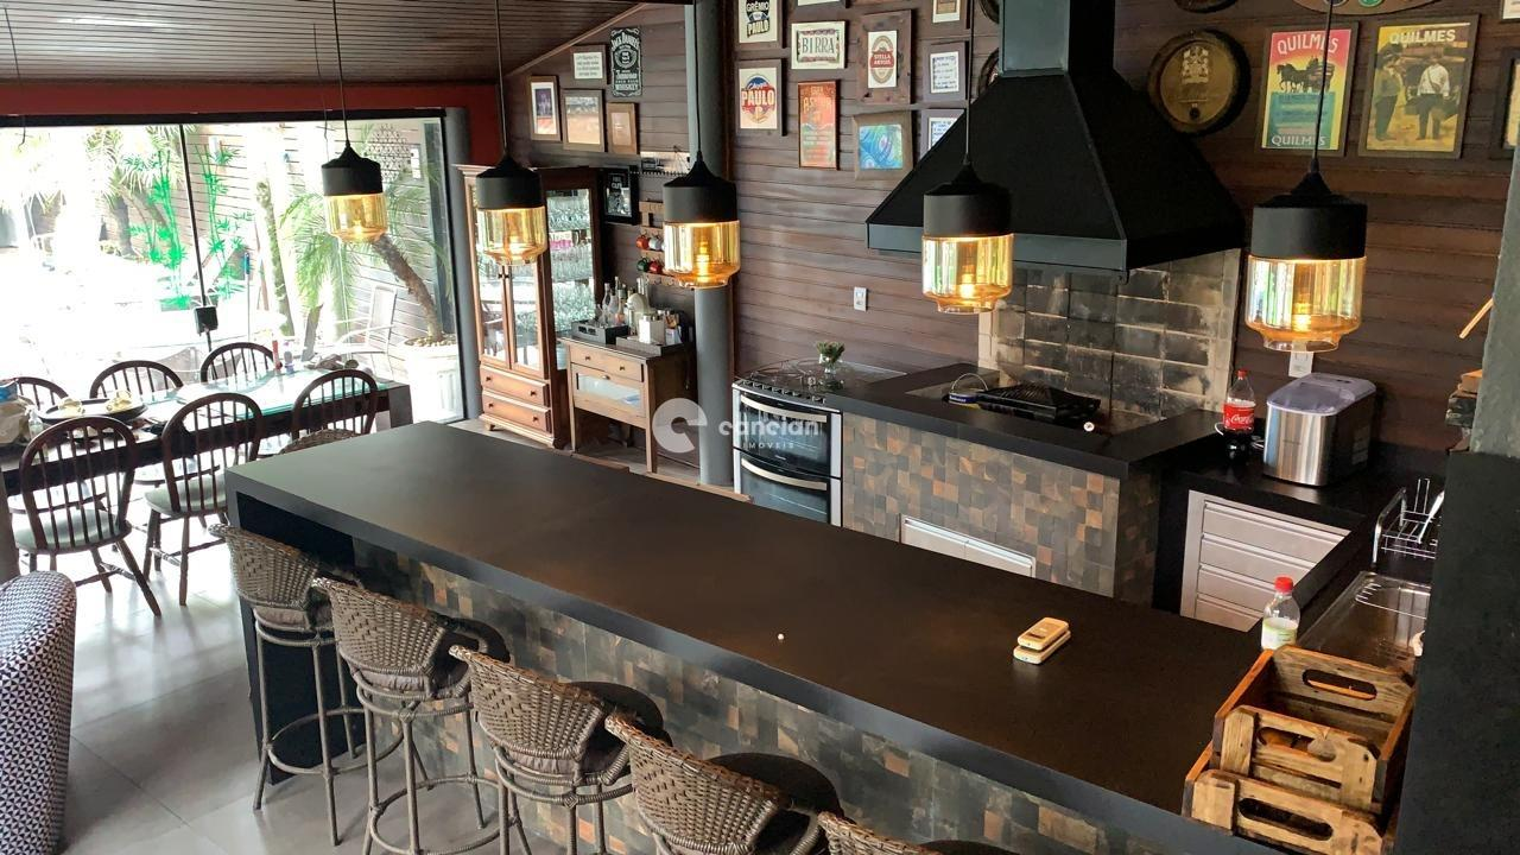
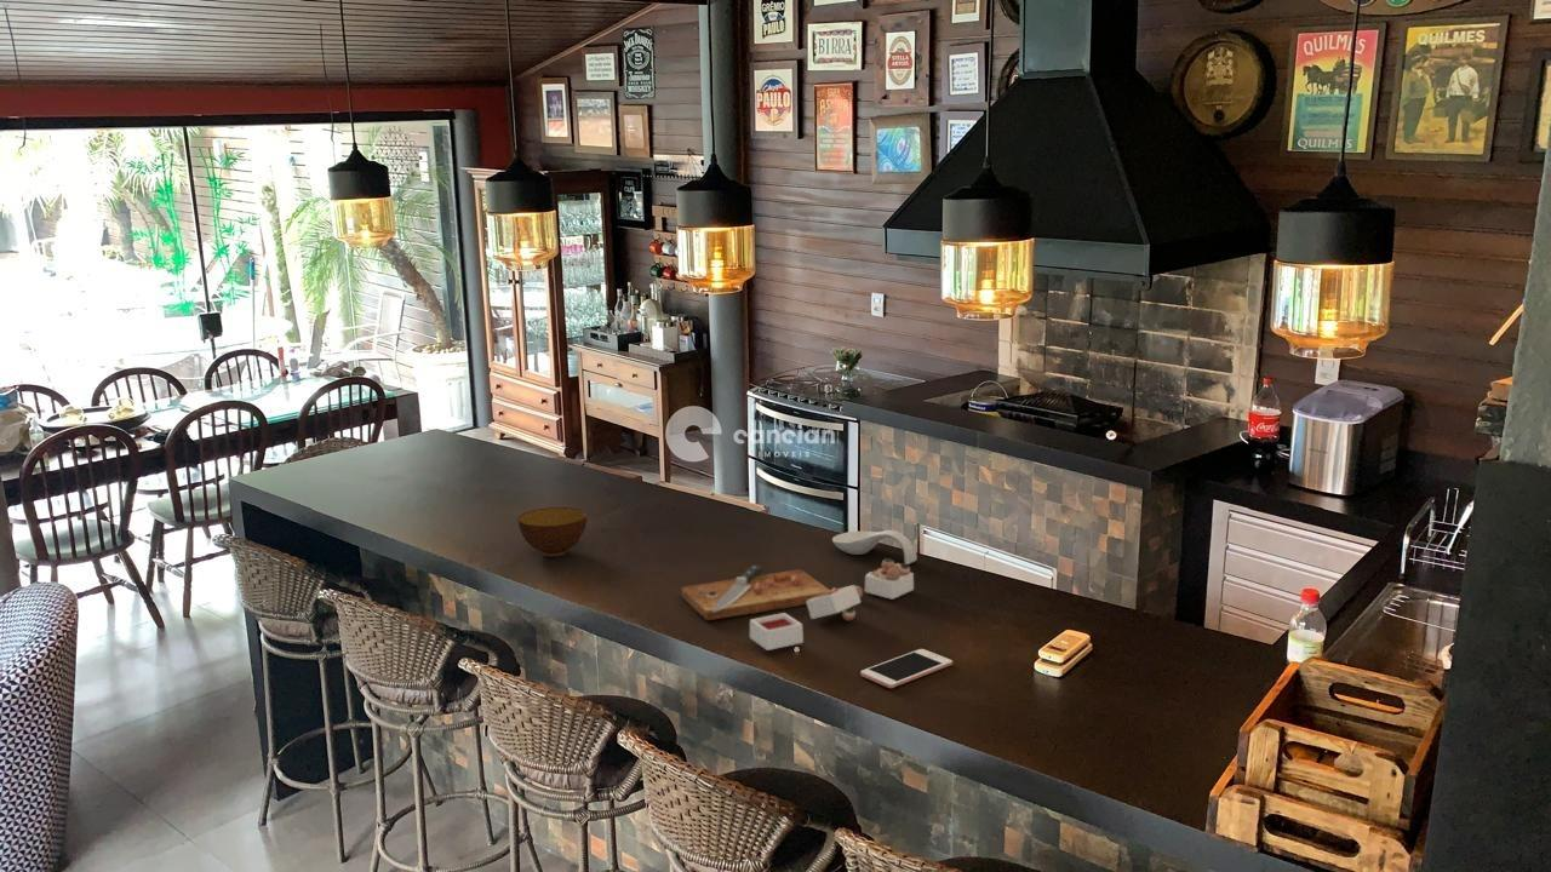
+ spoon rest (874, 541)
+ cutting board (782, 585)
+ bowl (553, 534)
+ cell phone (906, 667)
